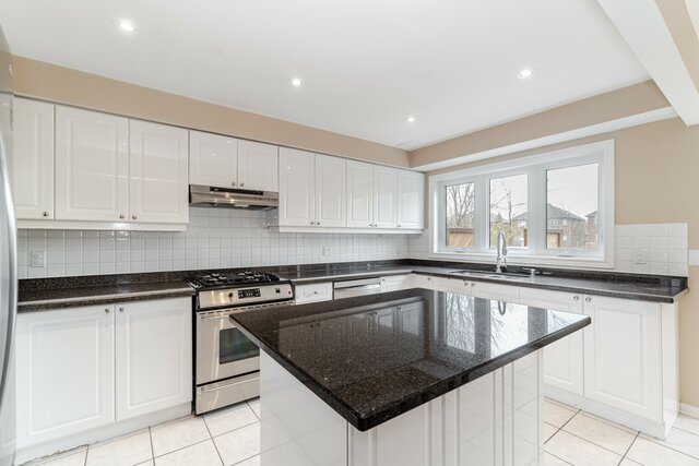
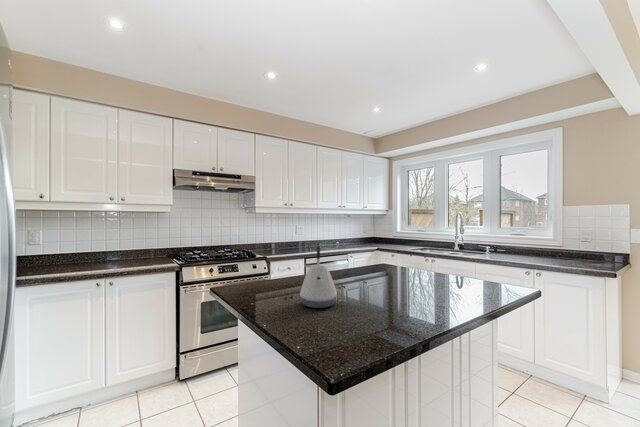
+ kettle (318, 275)
